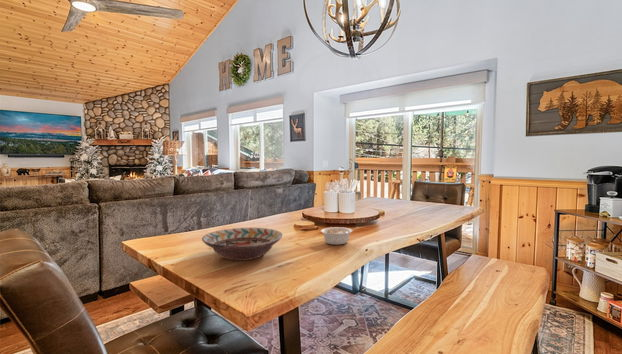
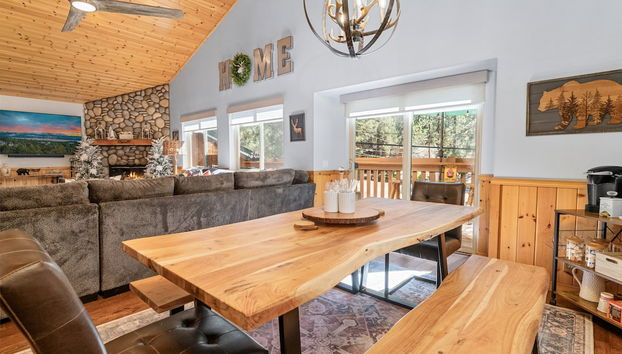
- decorative bowl (243, 245)
- legume (337, 234)
